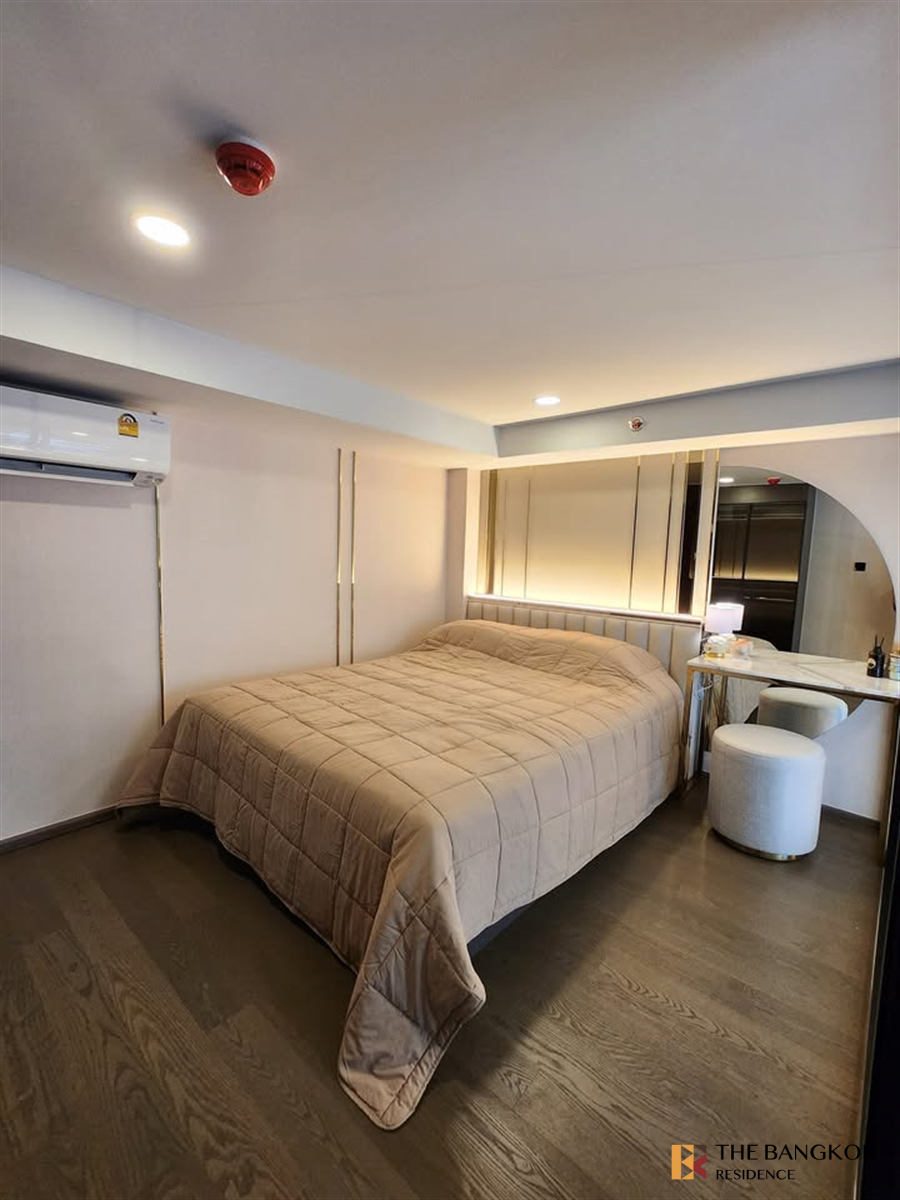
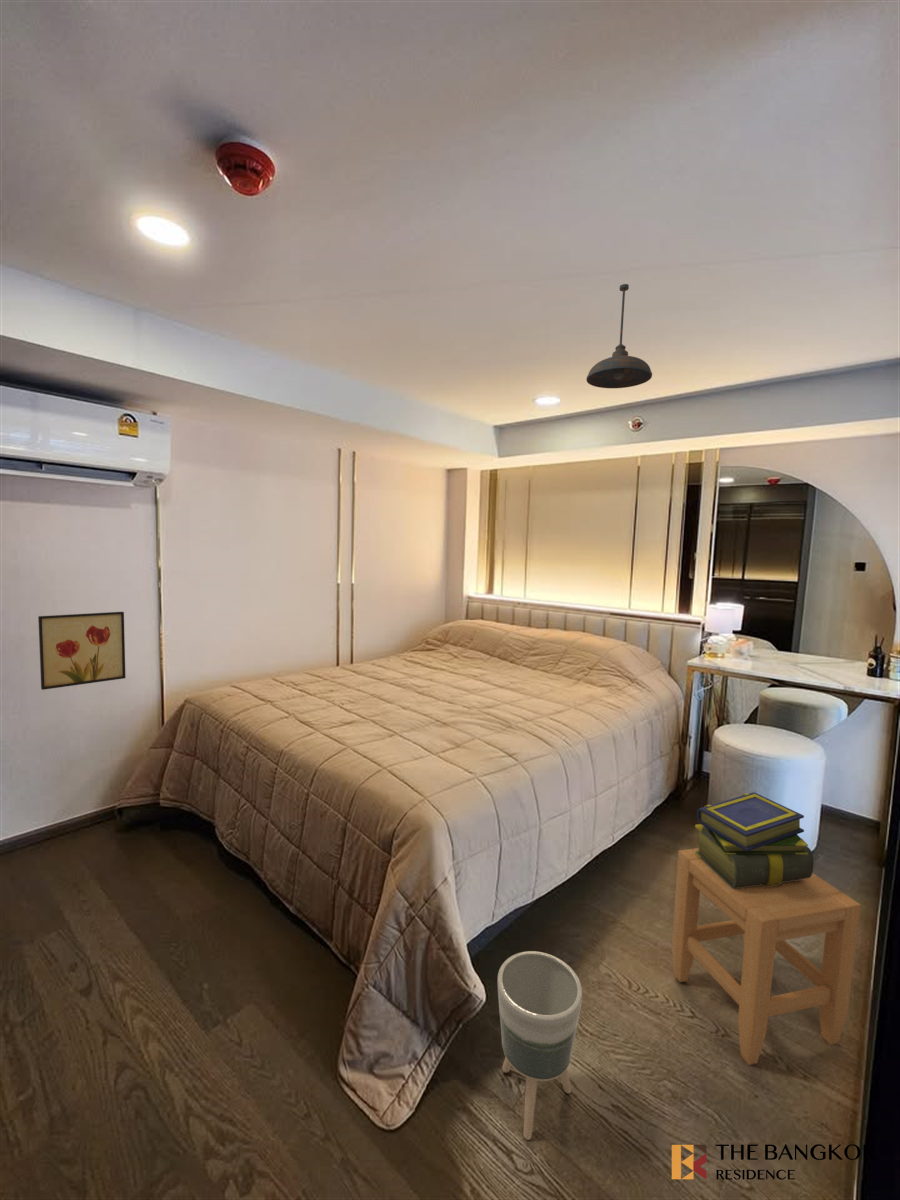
+ pendant light (621, 333)
+ stool (756, 941)
+ wall art (83, 648)
+ planter (536, 1040)
+ stack of books (751, 838)
